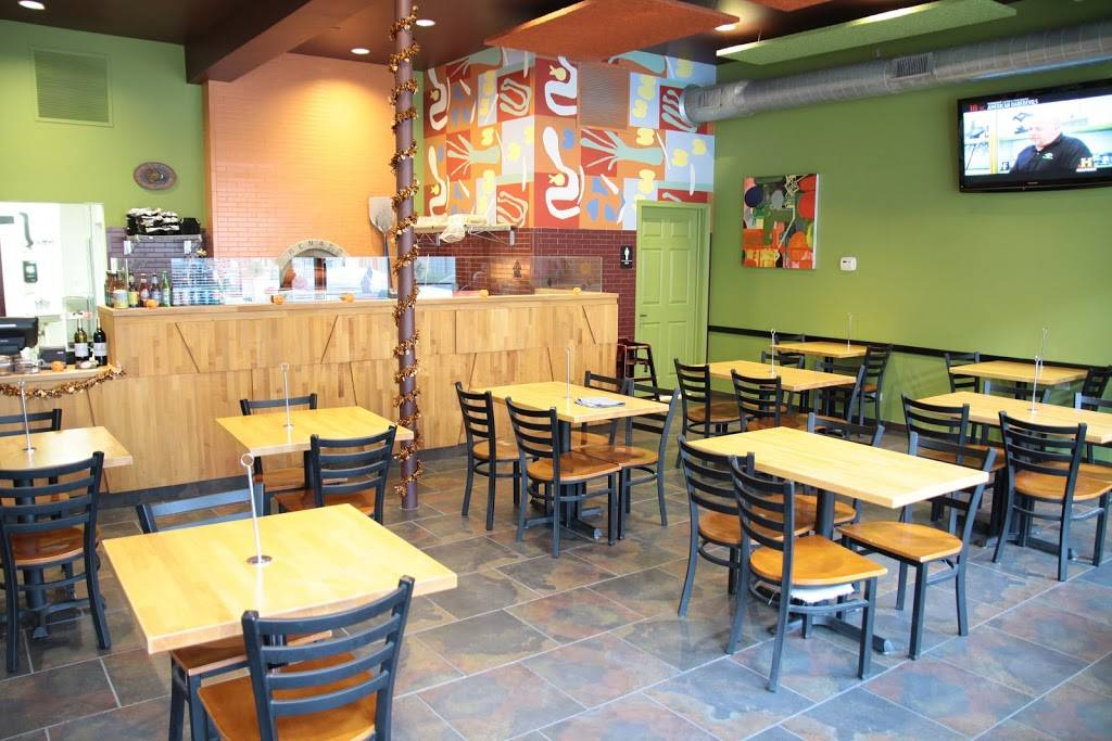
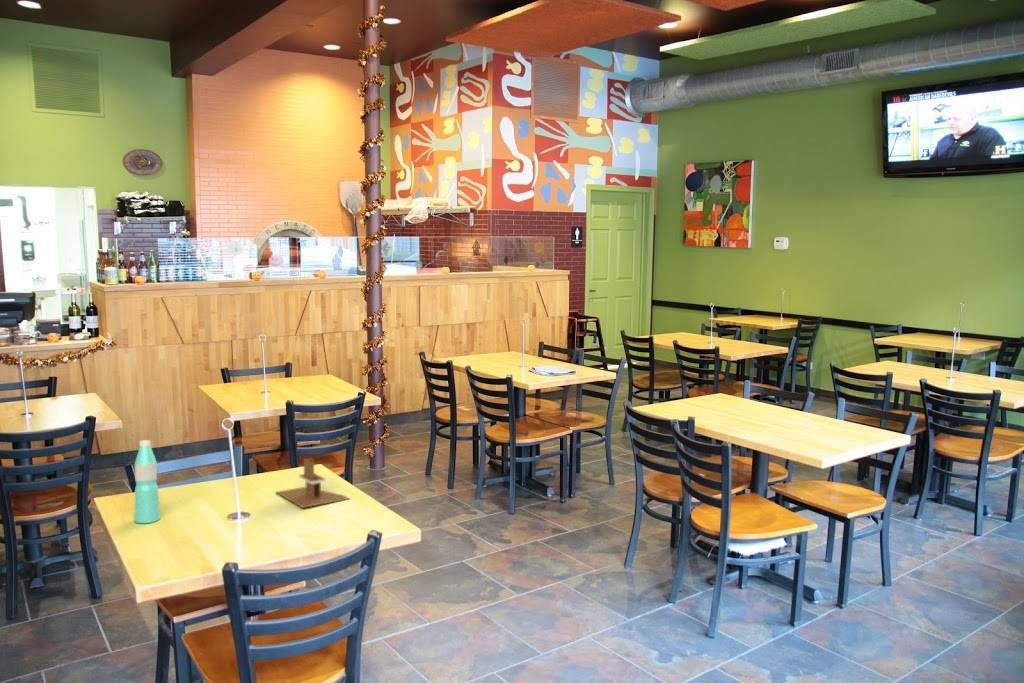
+ water bottle (146, 480)
+ napkin holder (312, 478)
